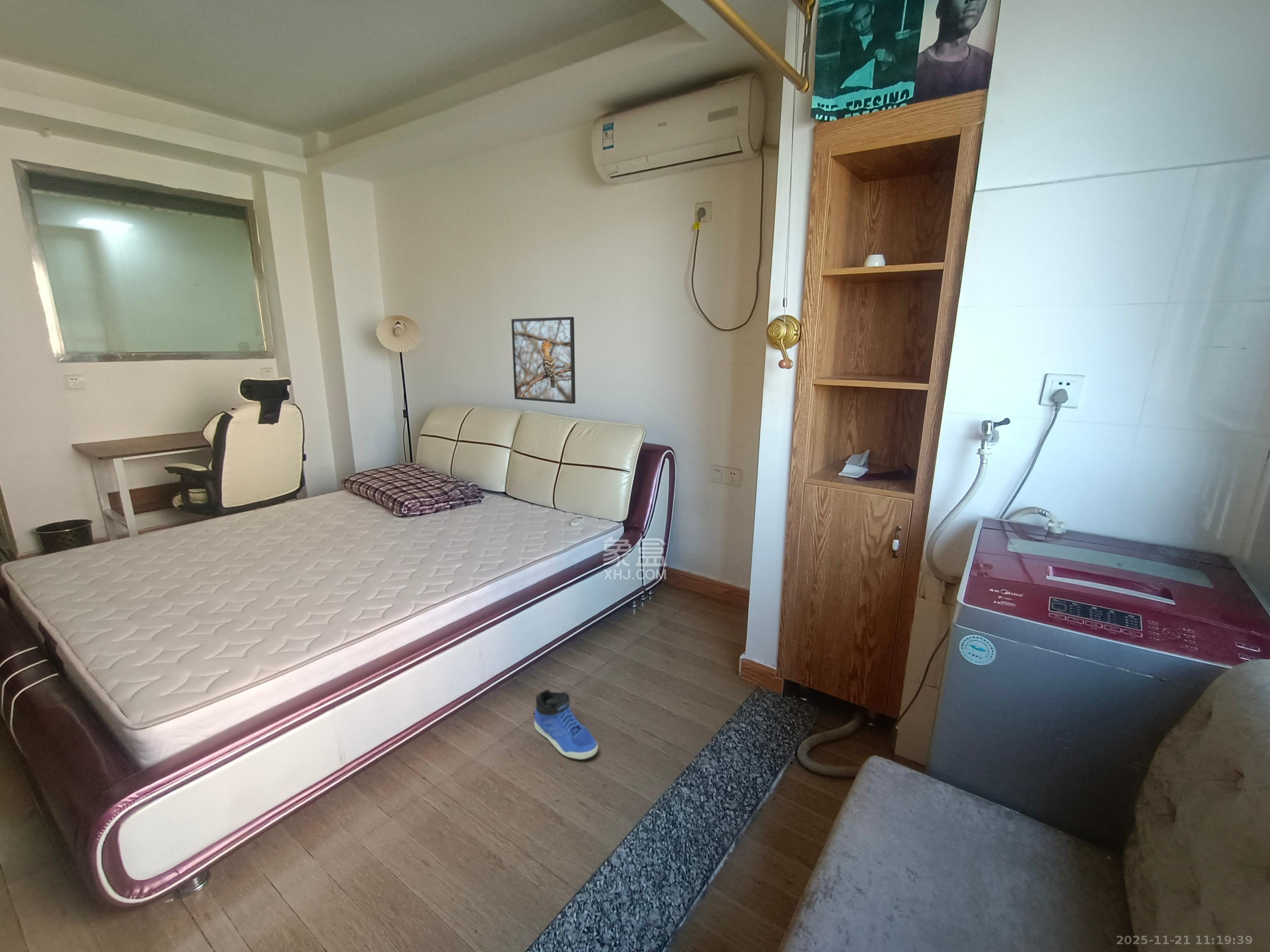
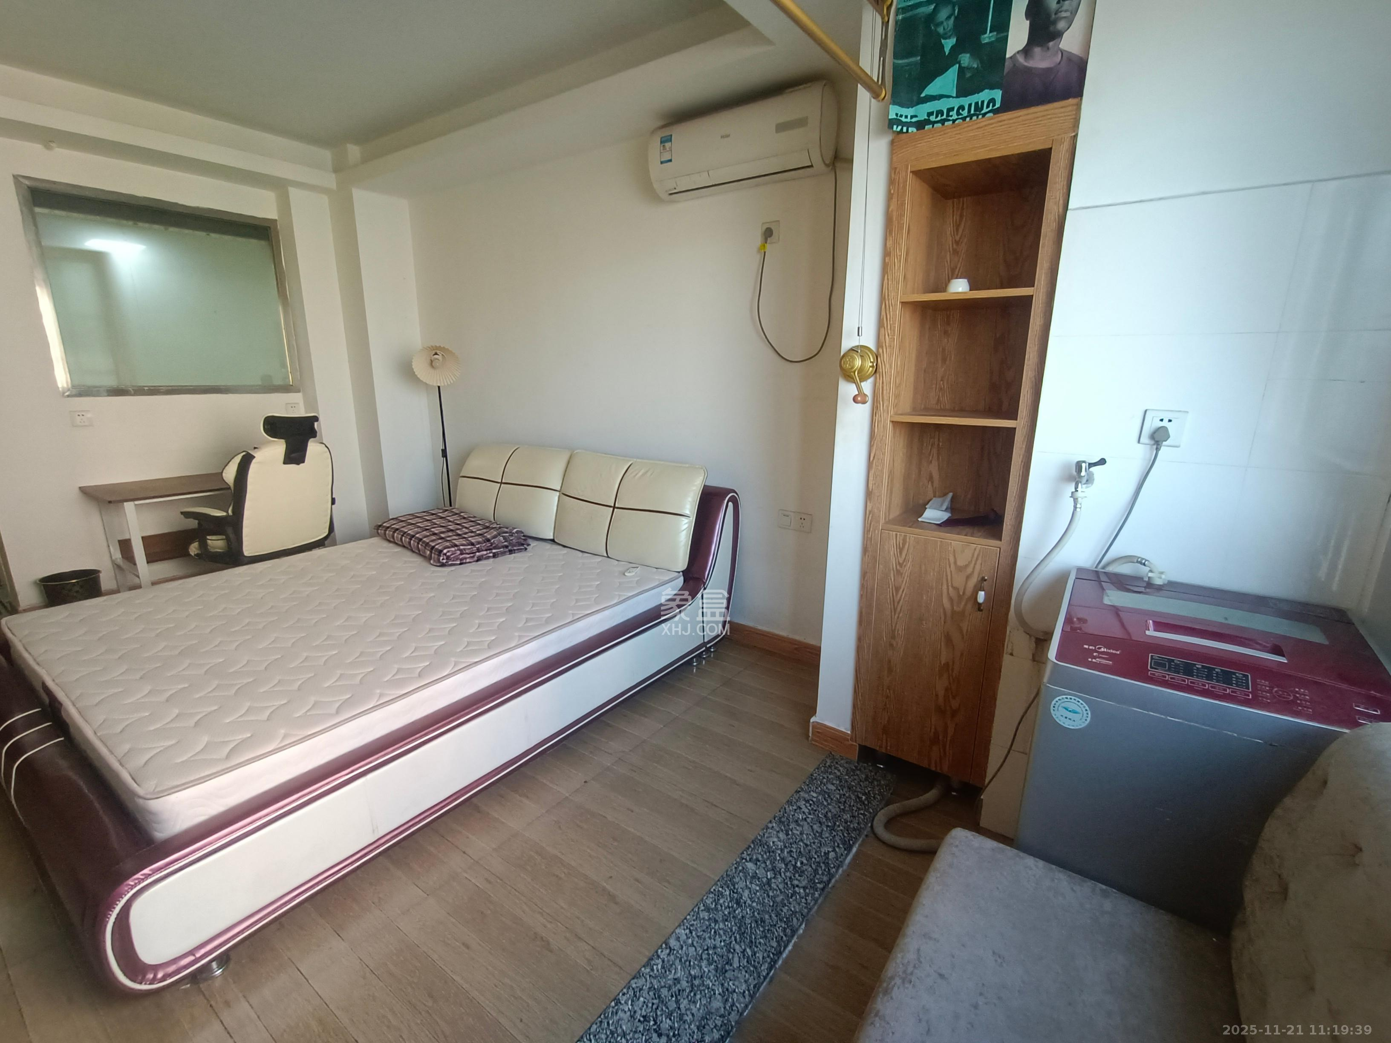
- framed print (542, 360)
- sneaker (565, 720)
